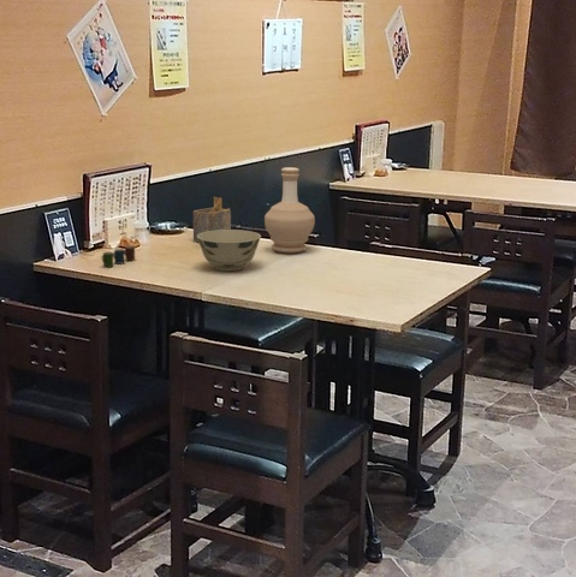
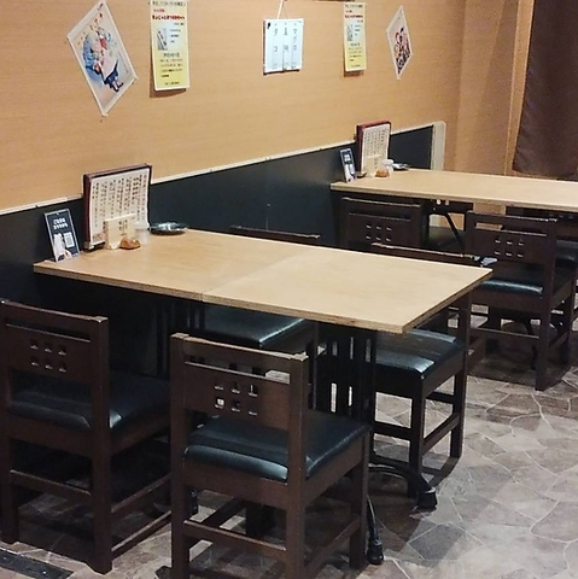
- bowl (228, 251)
- cup (118, 252)
- bottle (289, 209)
- napkin holder (212, 220)
